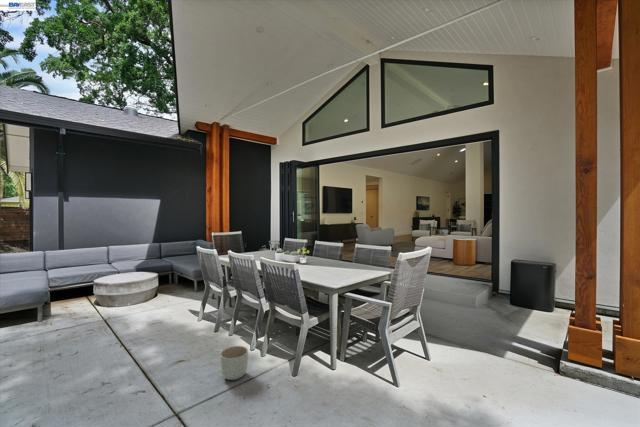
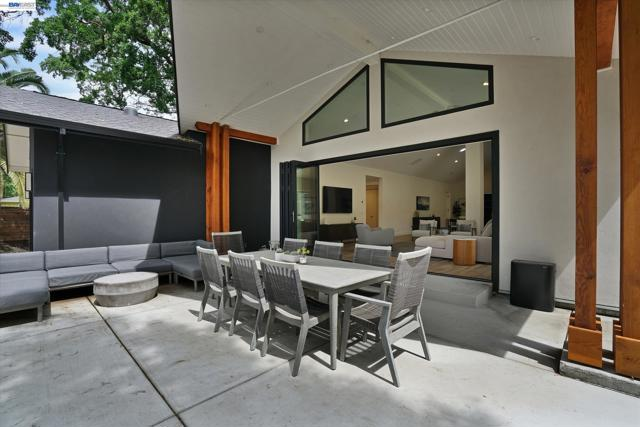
- planter (234, 363)
